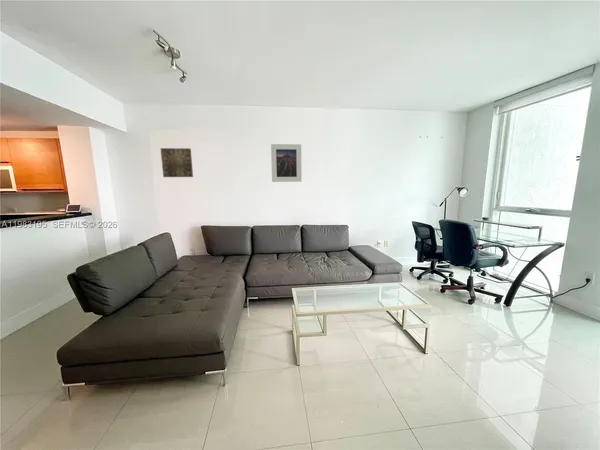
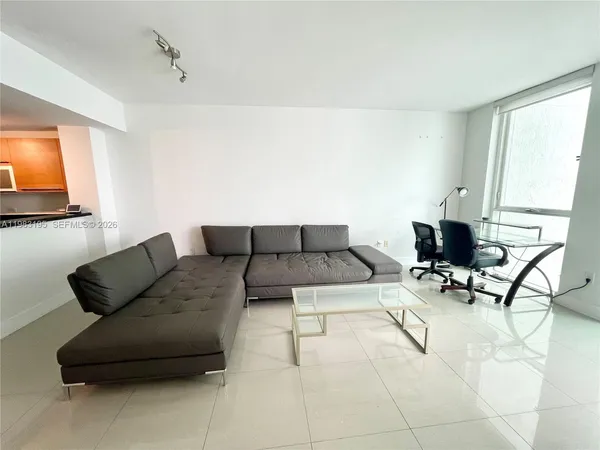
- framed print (286, 163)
- wall art (177, 162)
